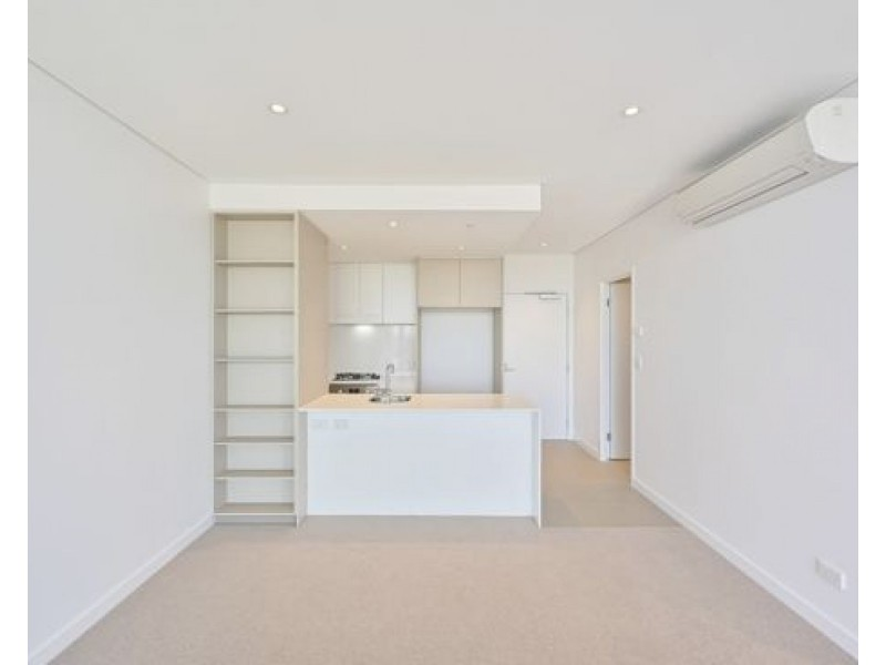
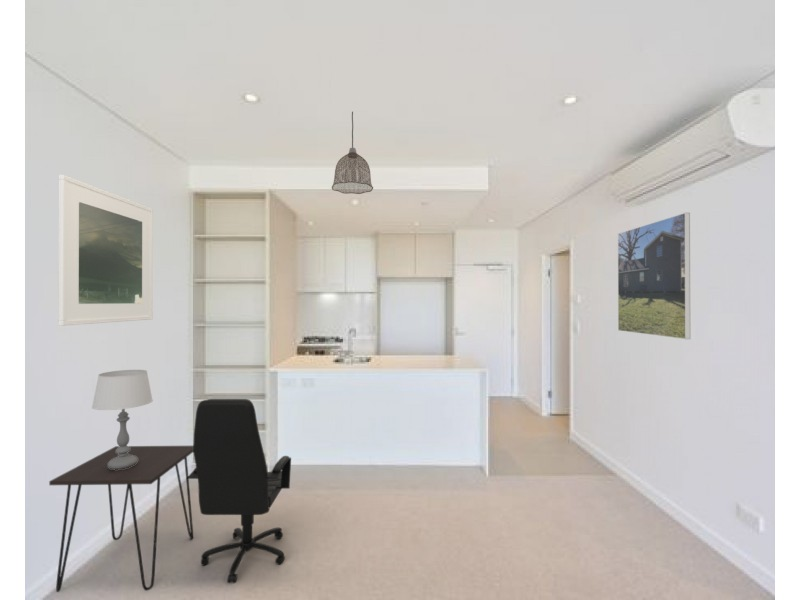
+ table lamp (123, 418)
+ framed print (112, 258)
+ office chair (243, 475)
+ desk (132, 511)
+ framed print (649, 279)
+ pendant lamp (352, 150)
